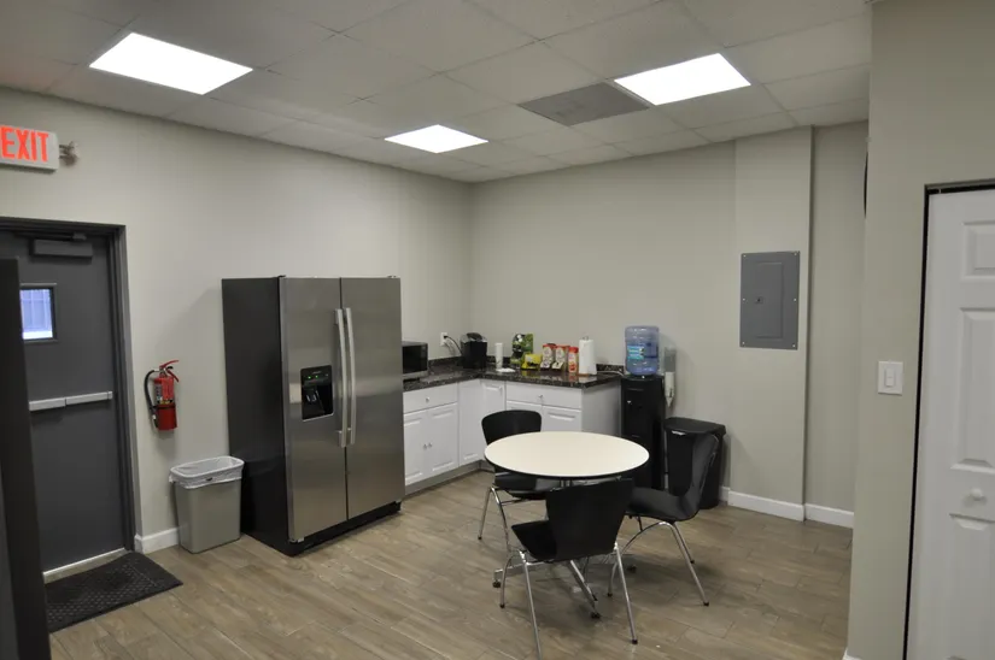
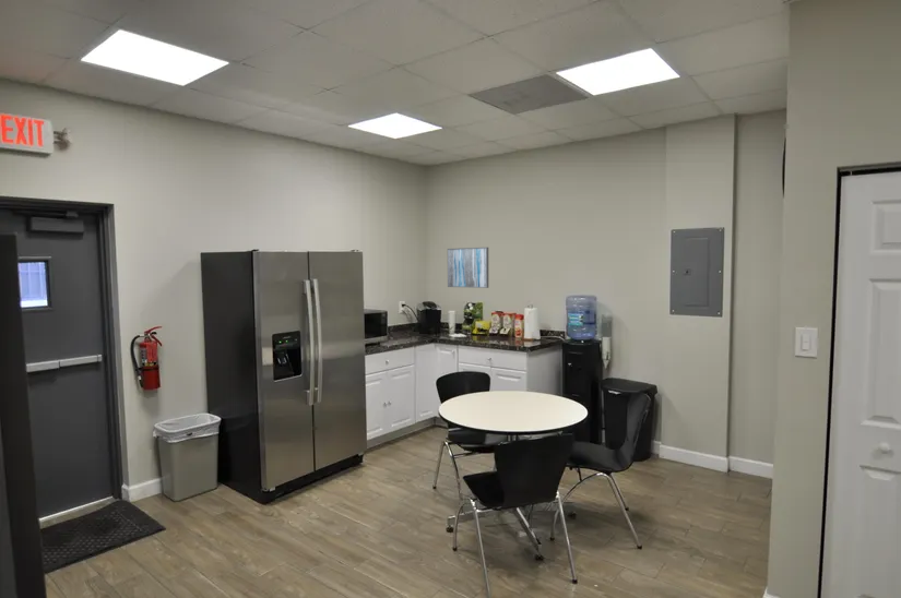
+ wall art (467, 267)
